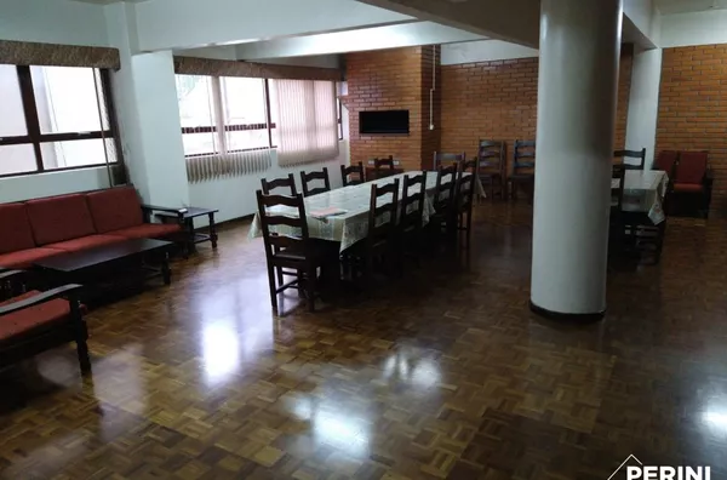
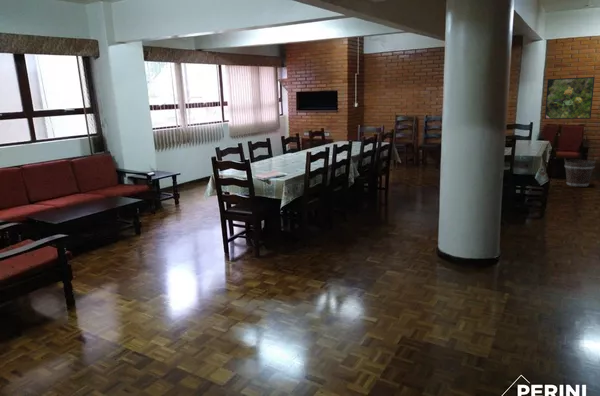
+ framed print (568, 98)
+ bucket (578, 171)
